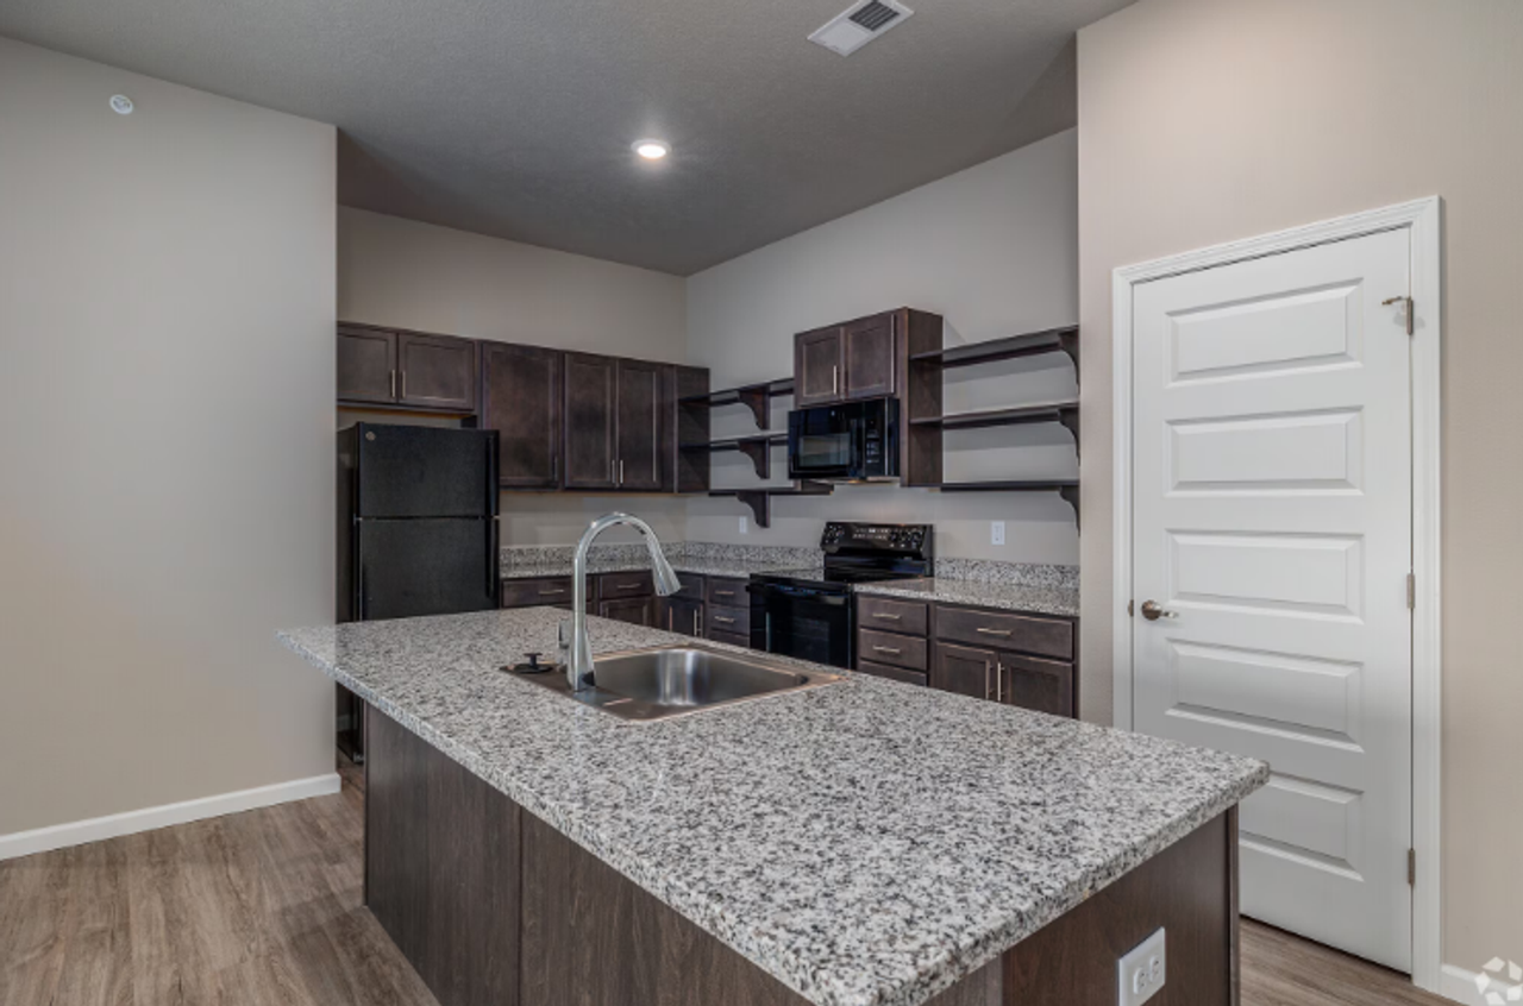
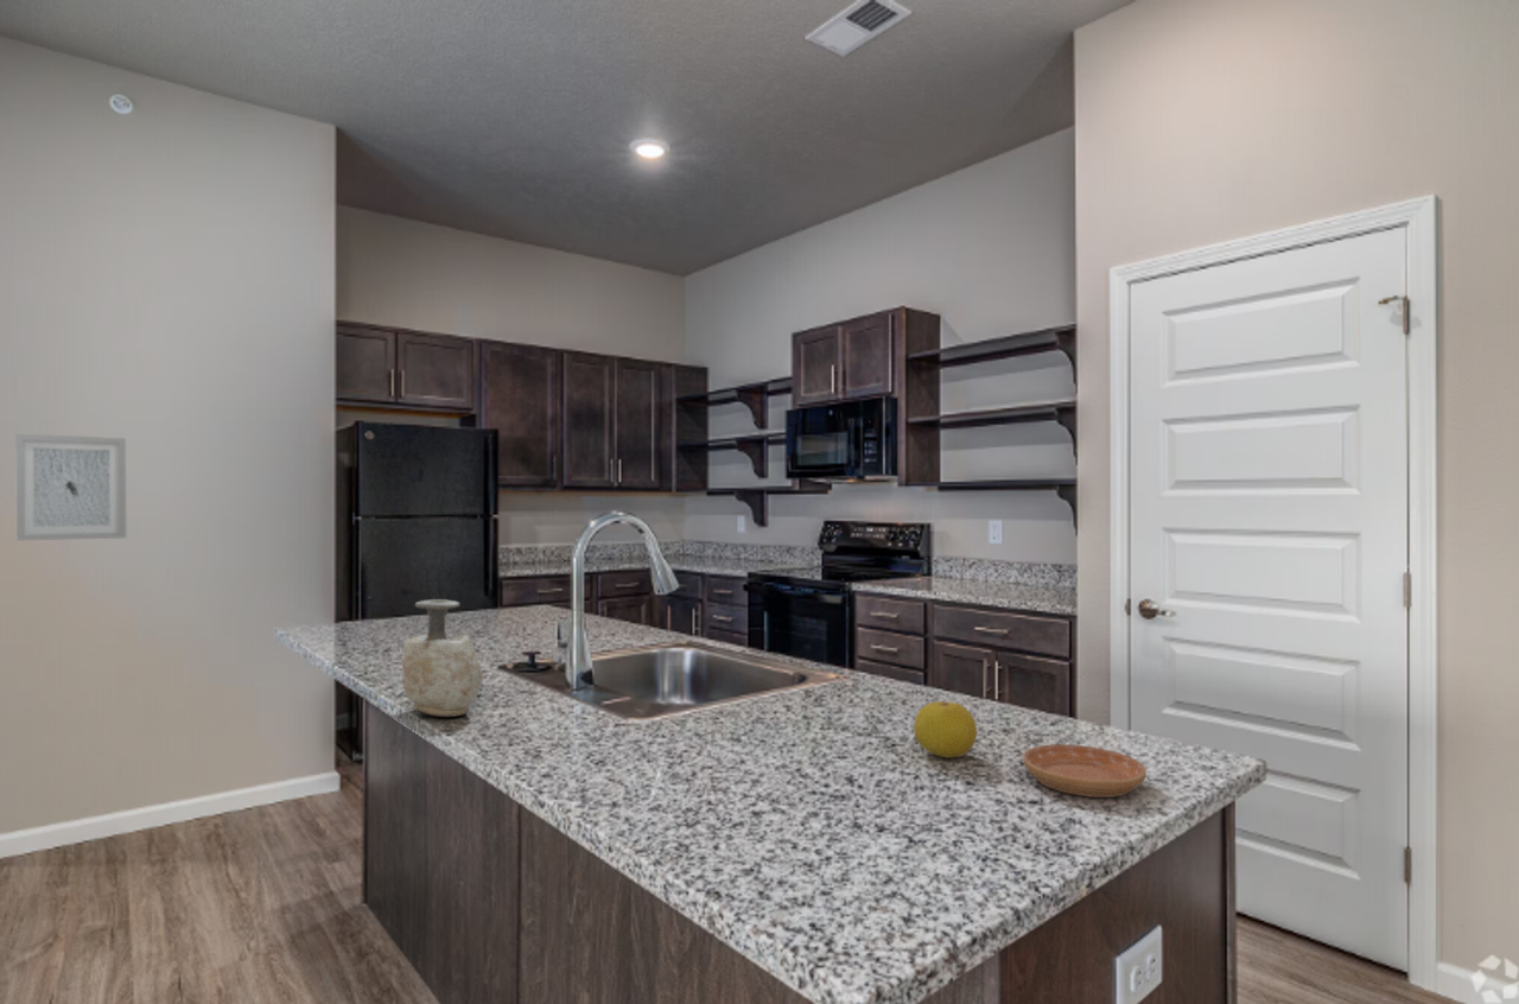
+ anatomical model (441, 656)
+ lemon (945, 729)
+ saucer (1082, 770)
+ wall art (72, 487)
